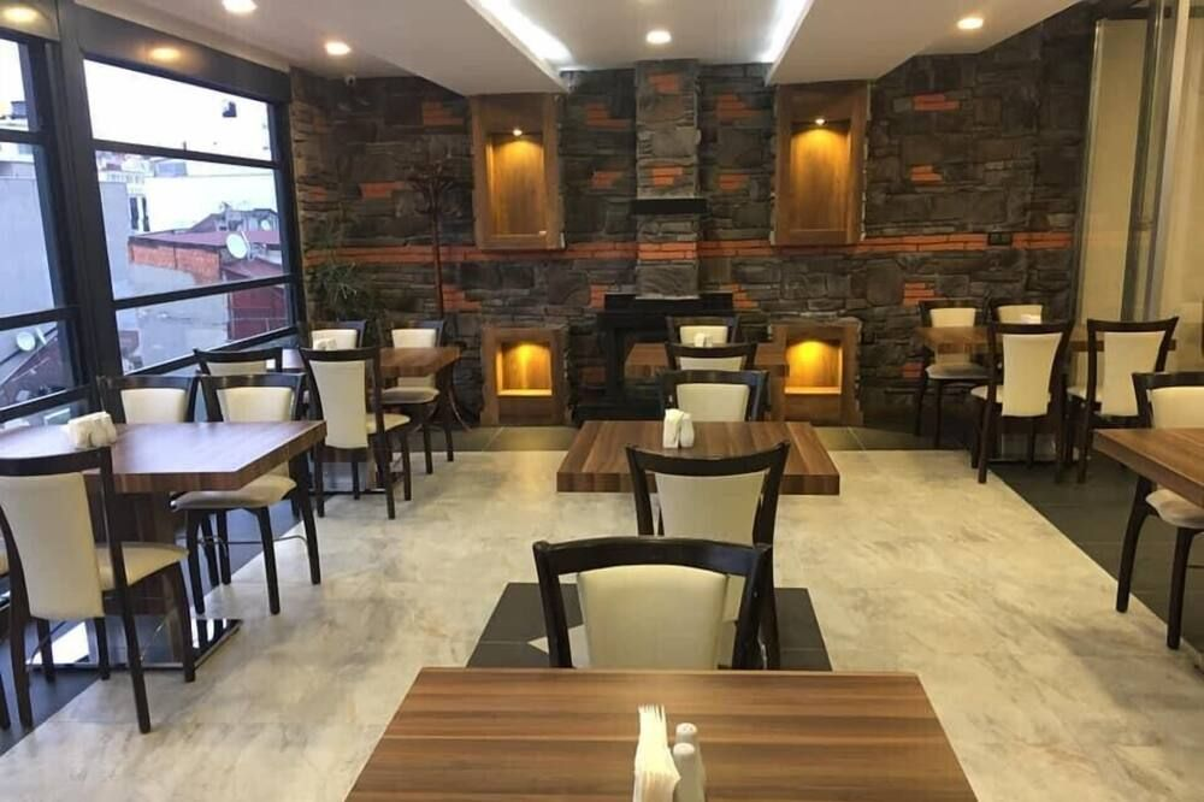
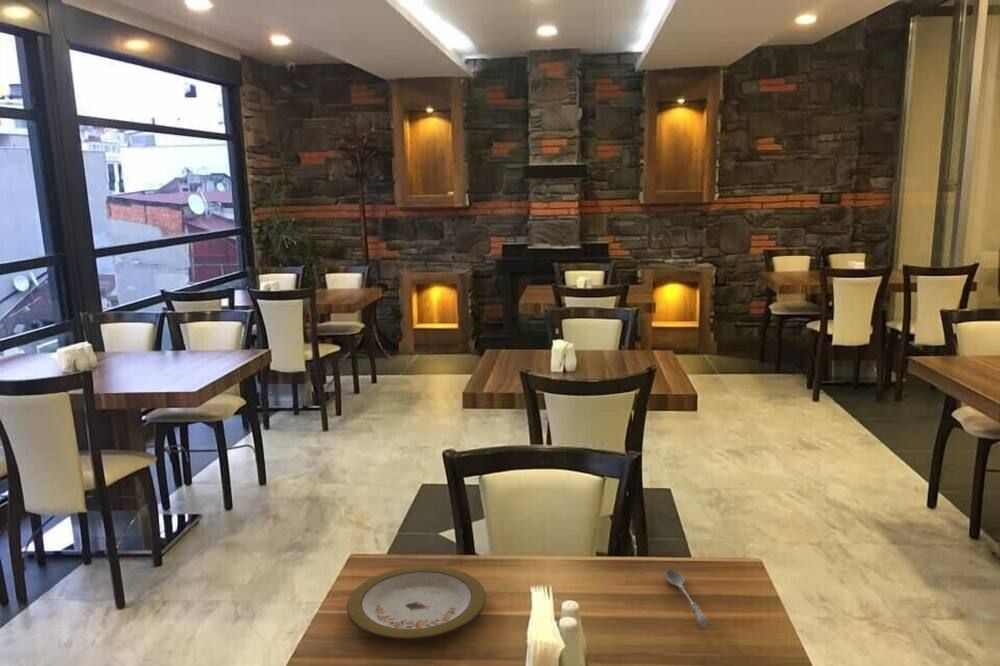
+ soupspoon (685, 594)
+ plate (417, 603)
